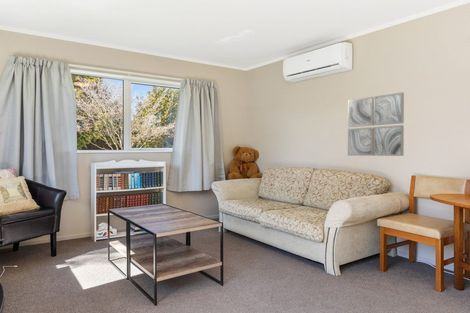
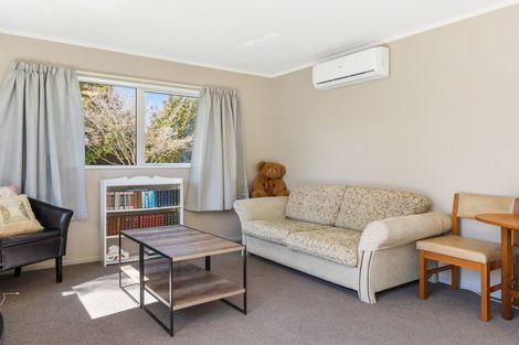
- wall art (373, 125)
